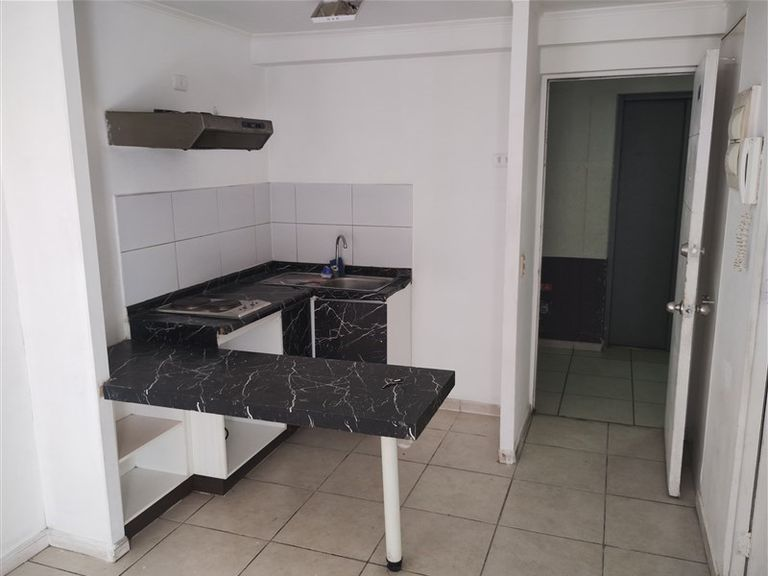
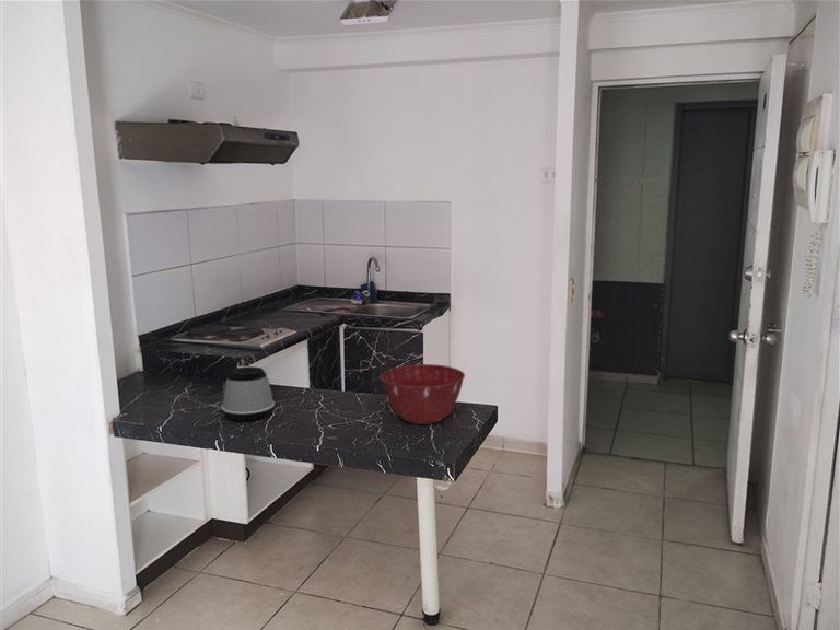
+ speaker (247, 393)
+ mixing bowl (422, 396)
